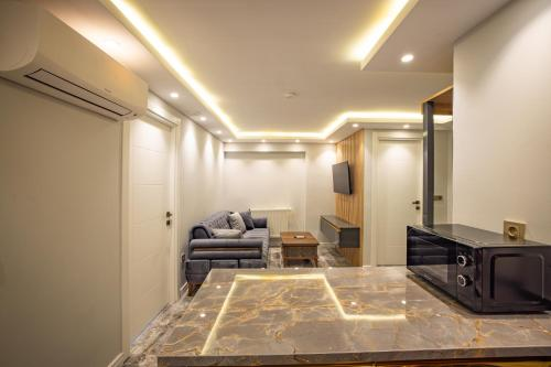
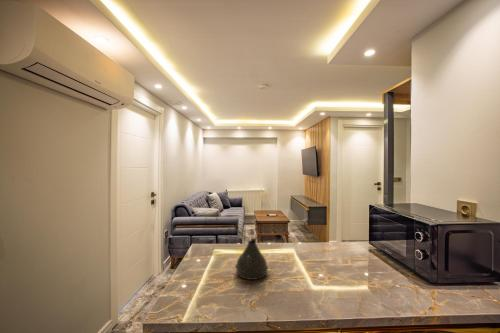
+ teapot (250, 259)
